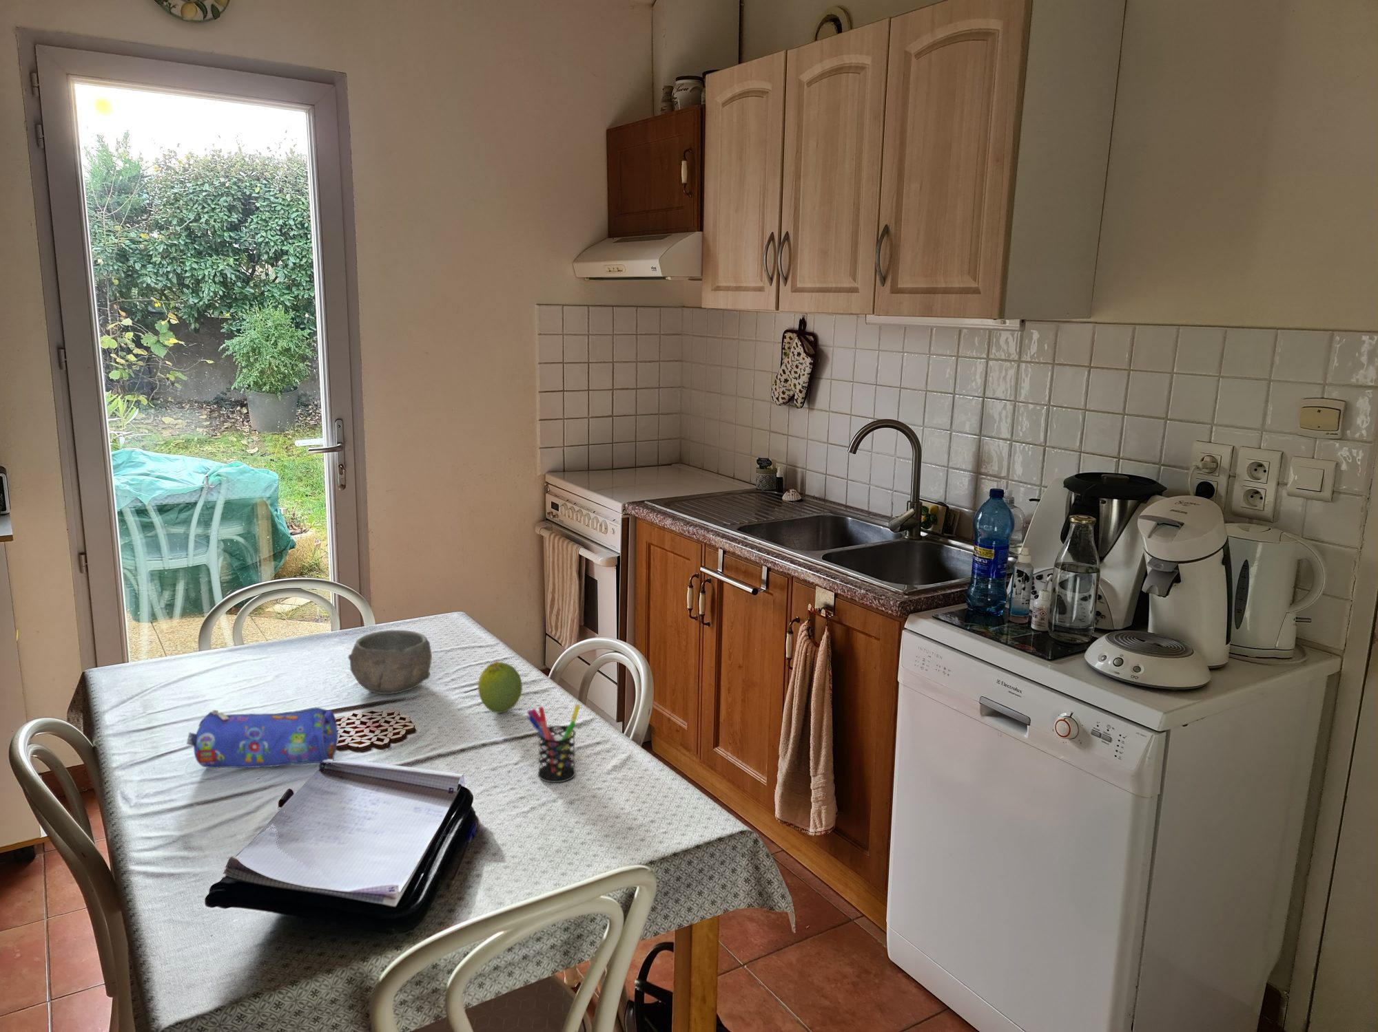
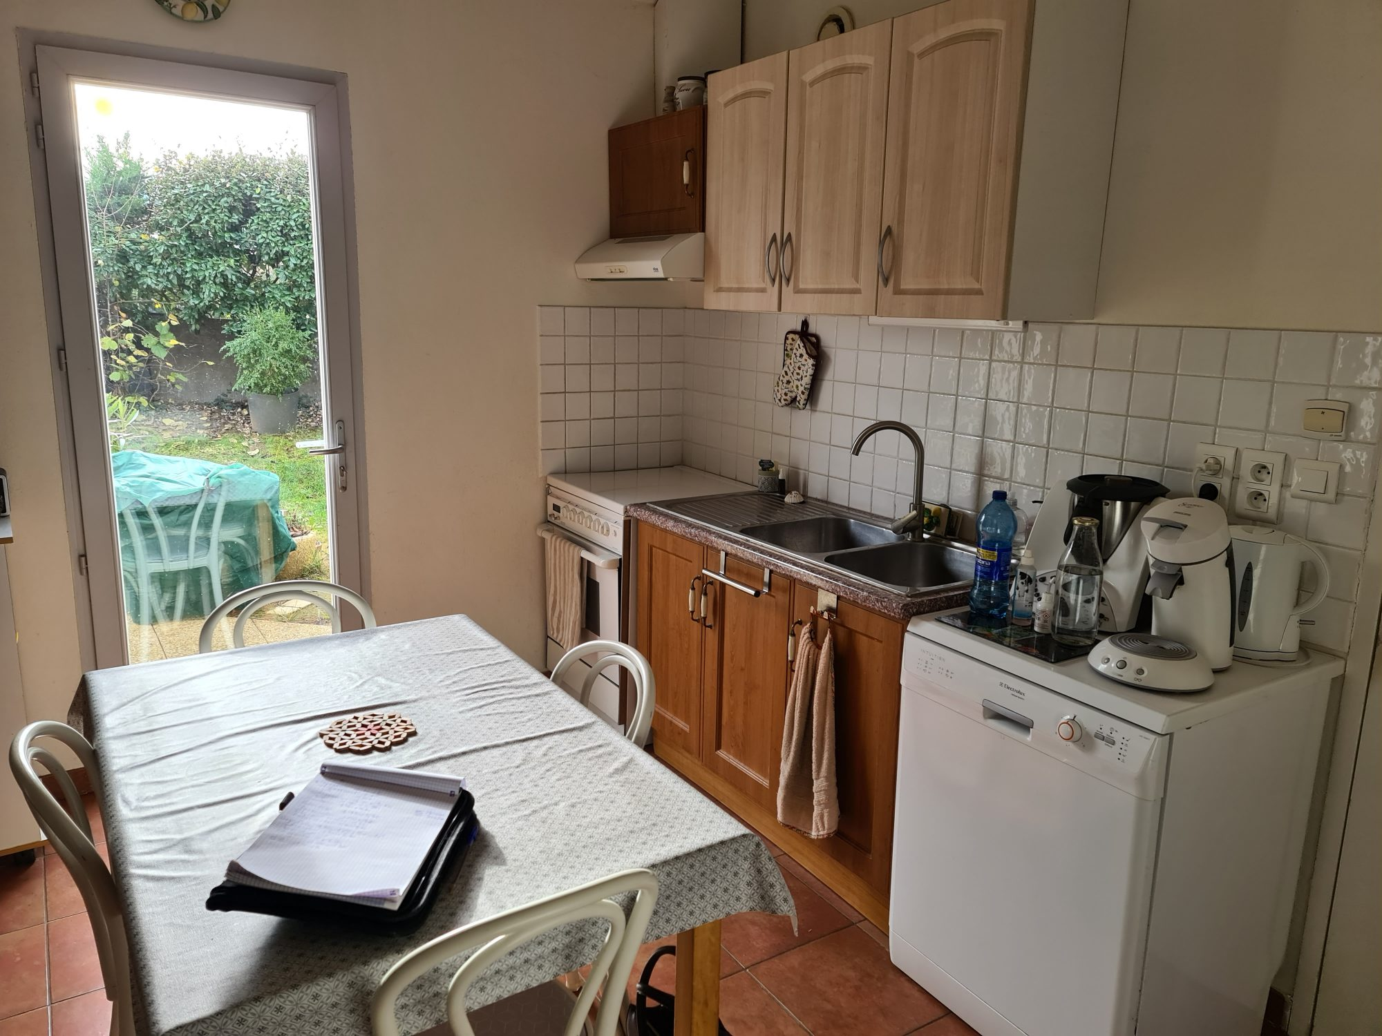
- bowl (392, 663)
- pencil case (266, 736)
- pen holder (558, 740)
- fruit (499, 686)
